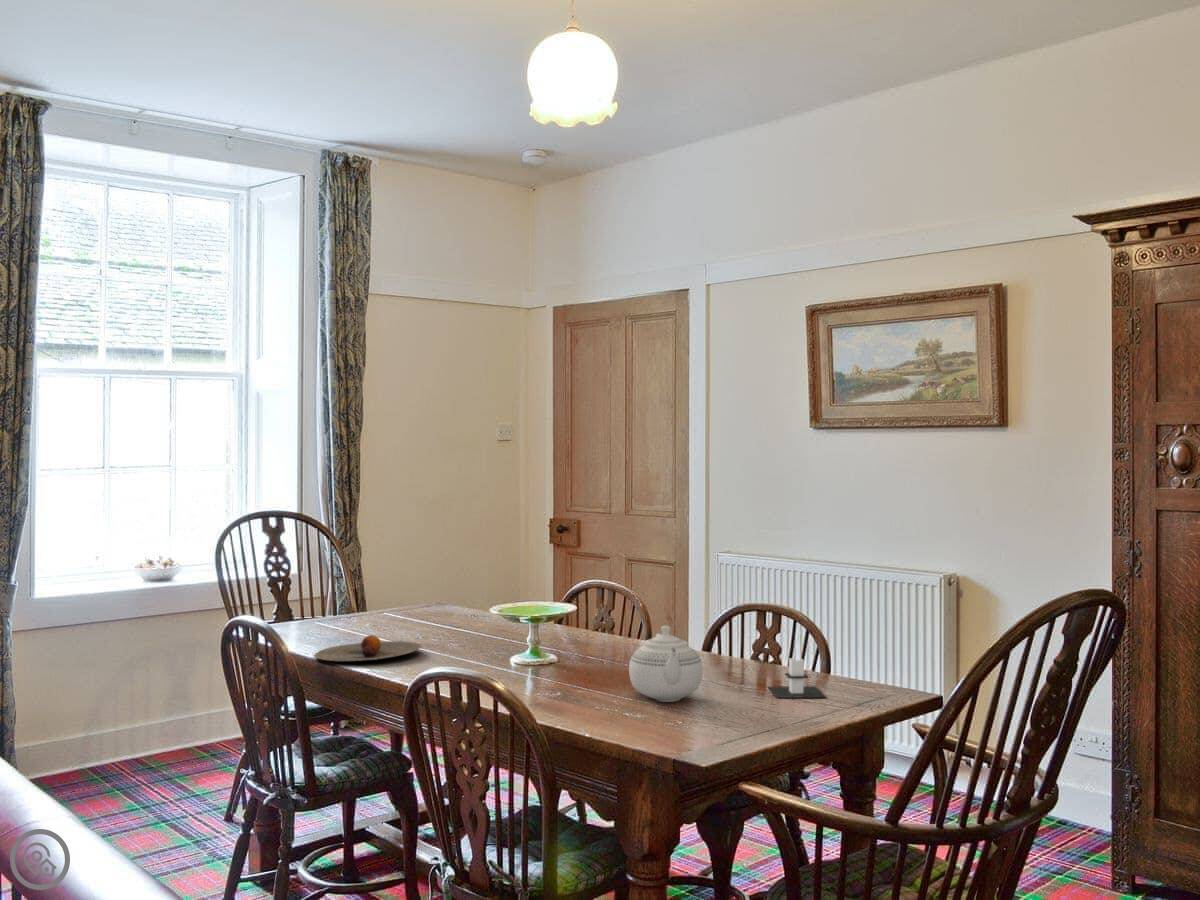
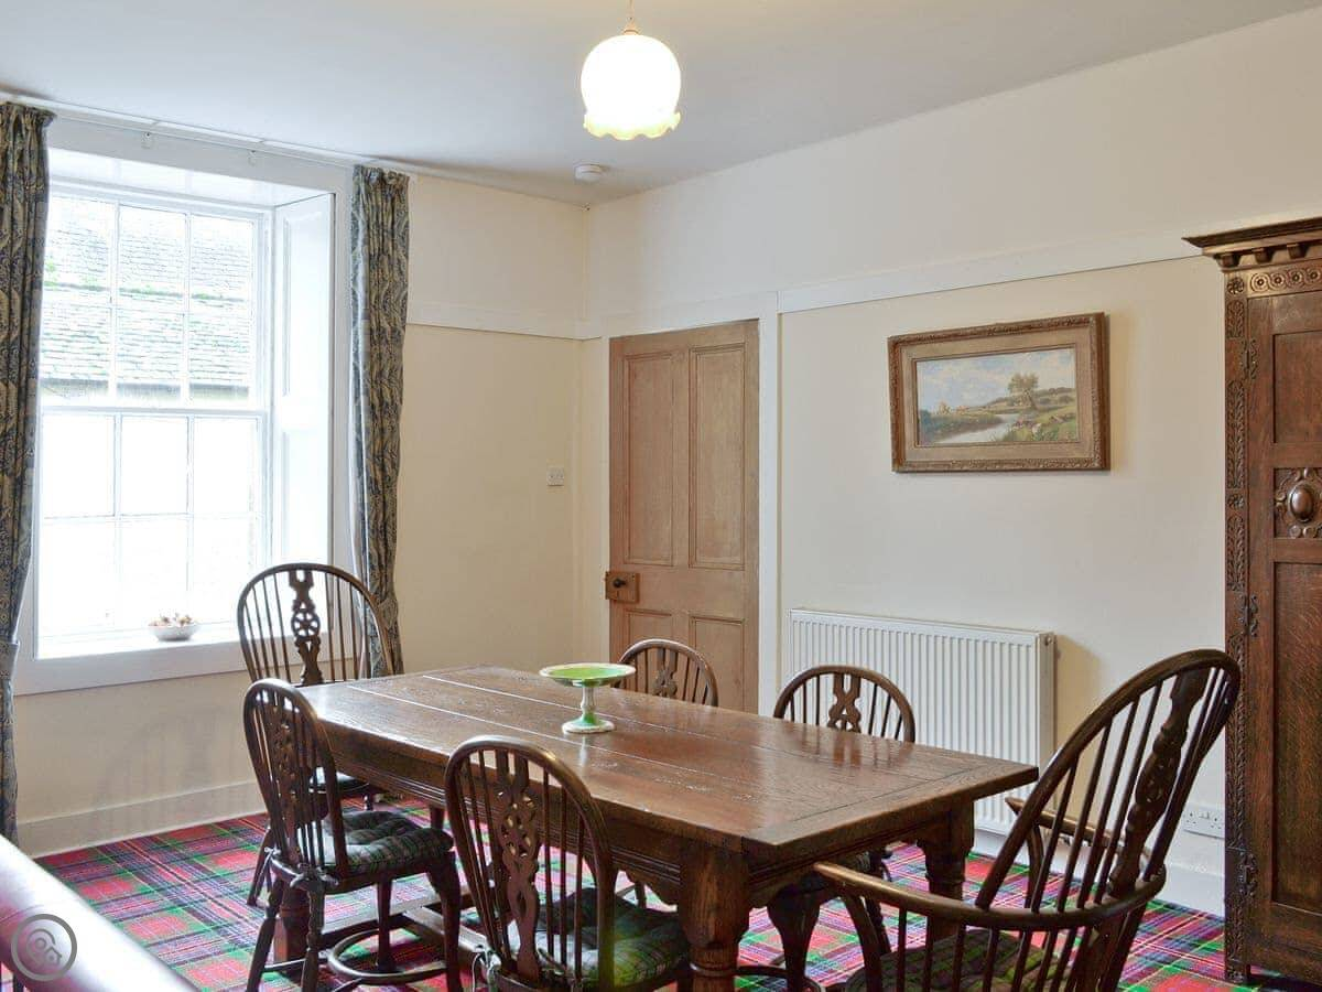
- plate (368, 646)
- architectural model (796, 675)
- teapot (665, 661)
